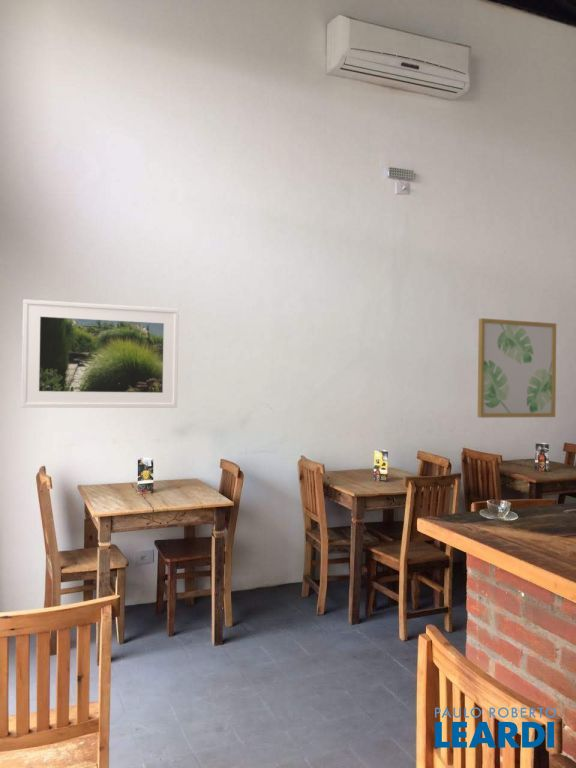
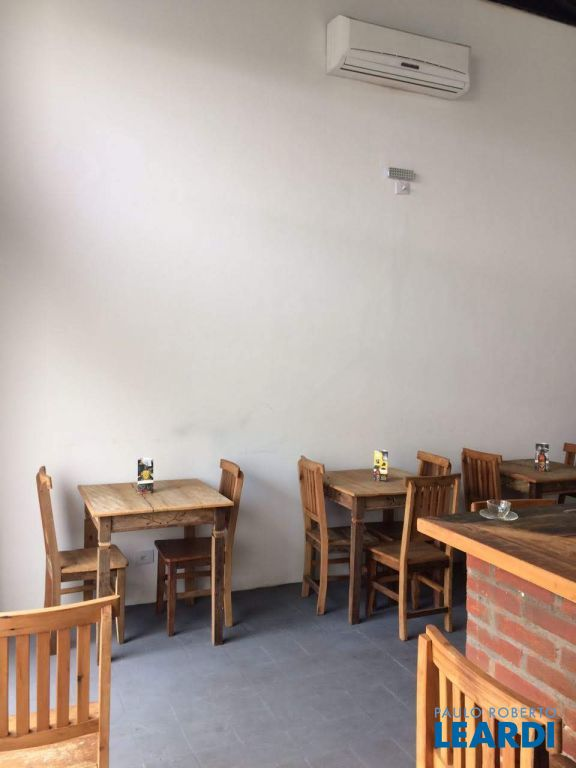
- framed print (103, 356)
- wall art (518, 369)
